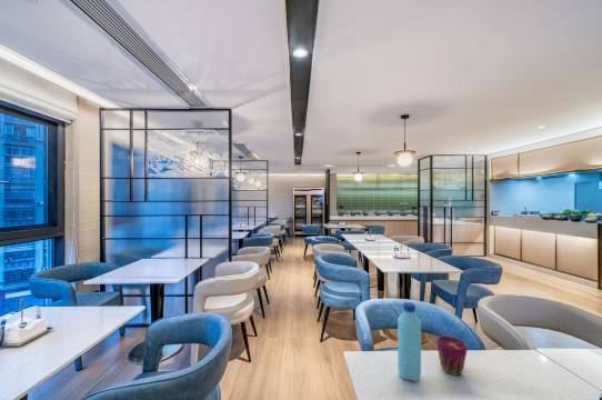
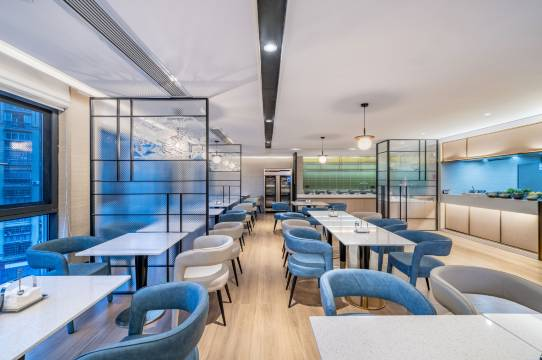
- water bottle (409, 339)
- cup (451, 353)
